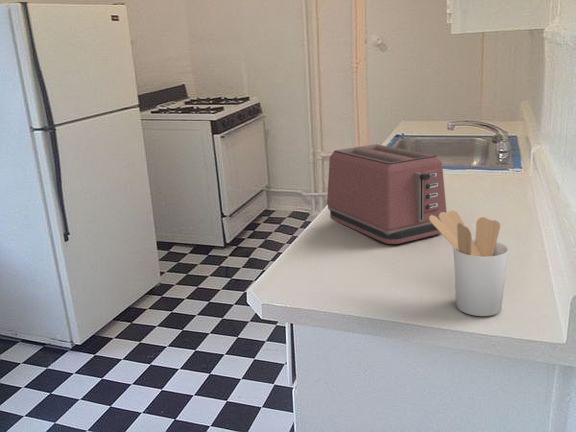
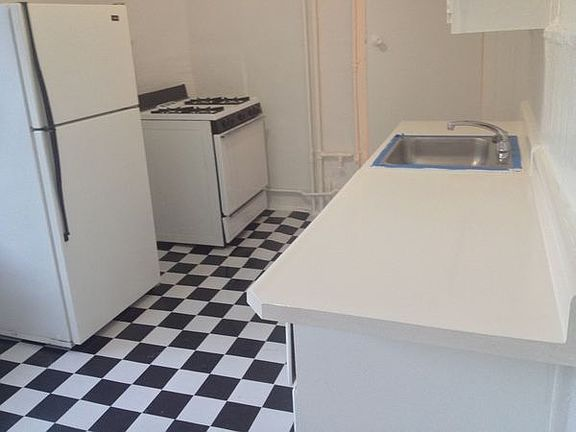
- utensil holder (467, 259)
- toaster (385, 189)
